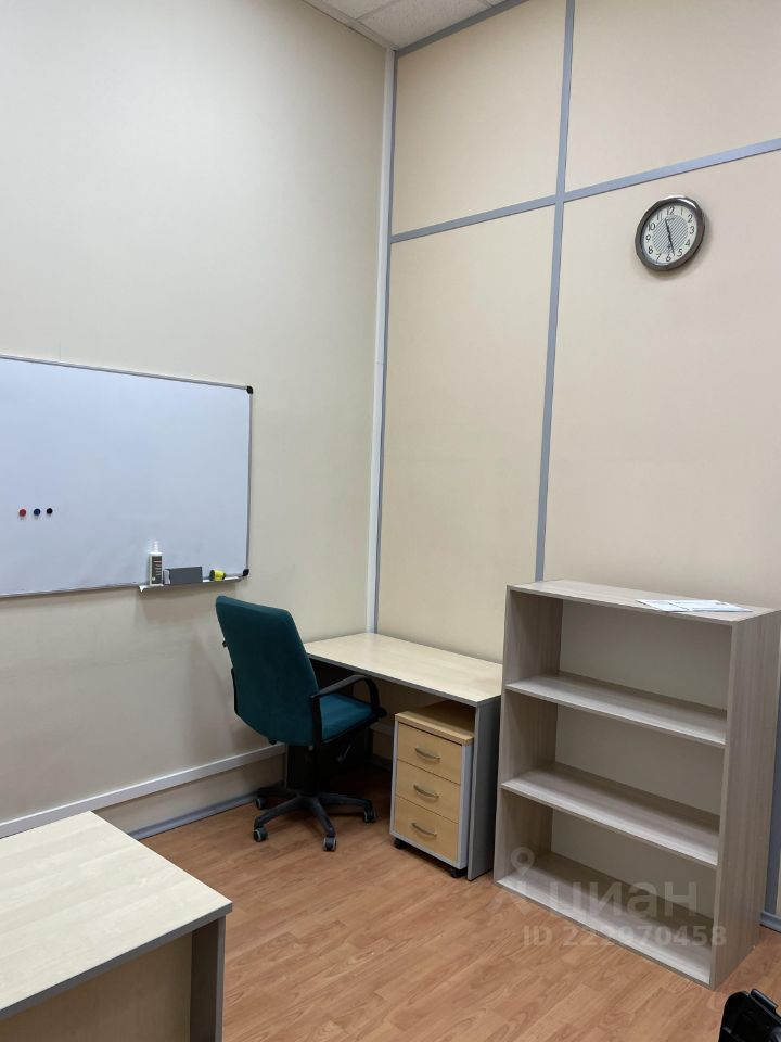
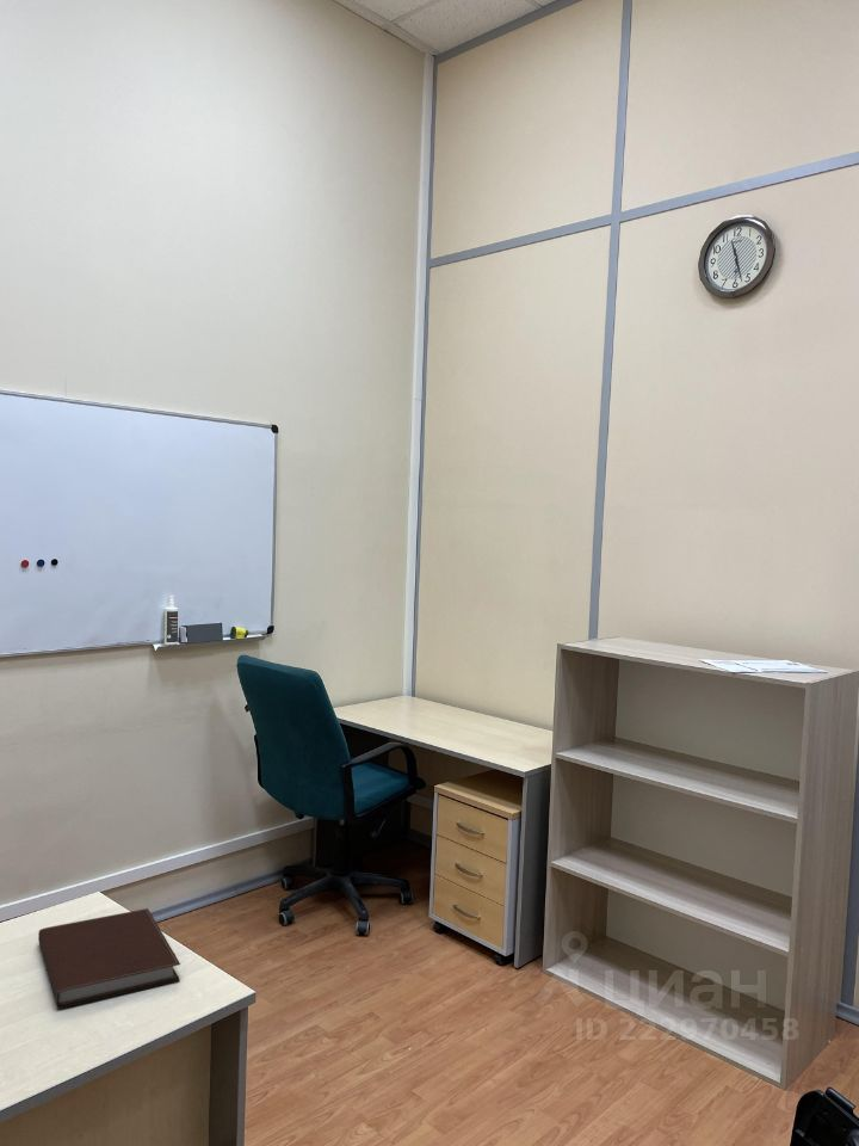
+ notebook (106, 954)
